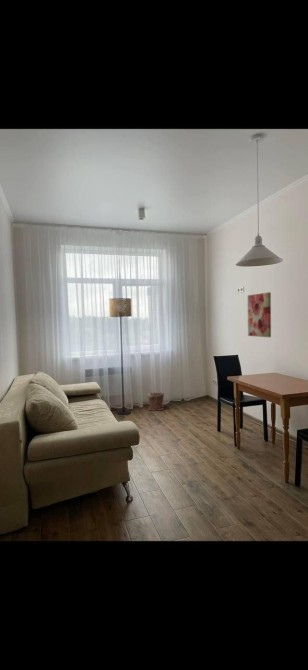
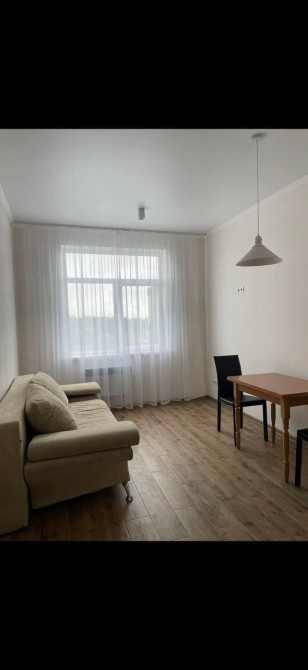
- wall art (258, 315)
- floor lamp (121, 356)
- plant pot (156, 400)
